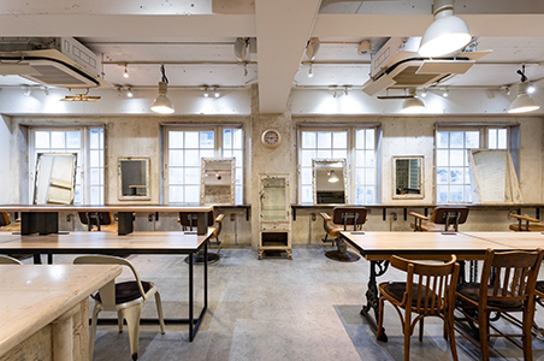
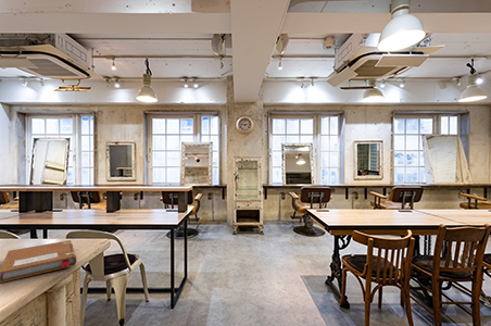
+ notebook (41, 258)
